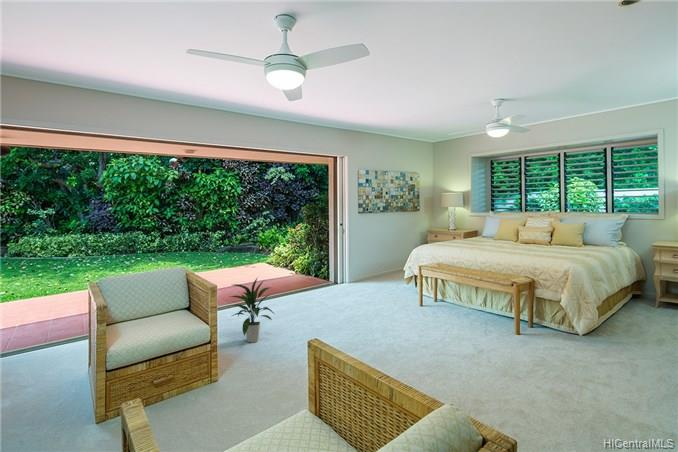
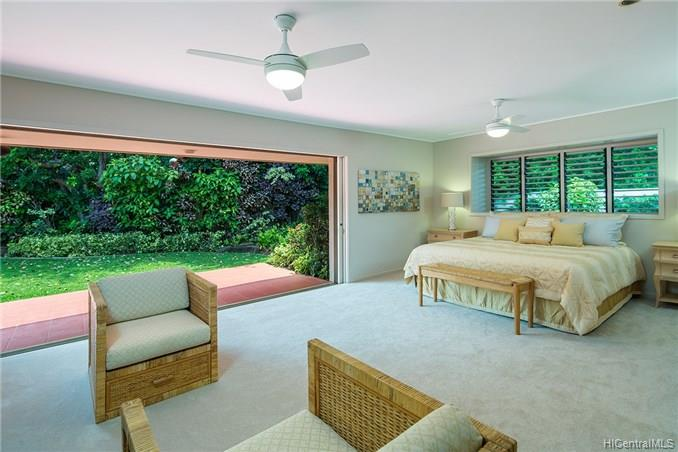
- indoor plant (251, 309)
